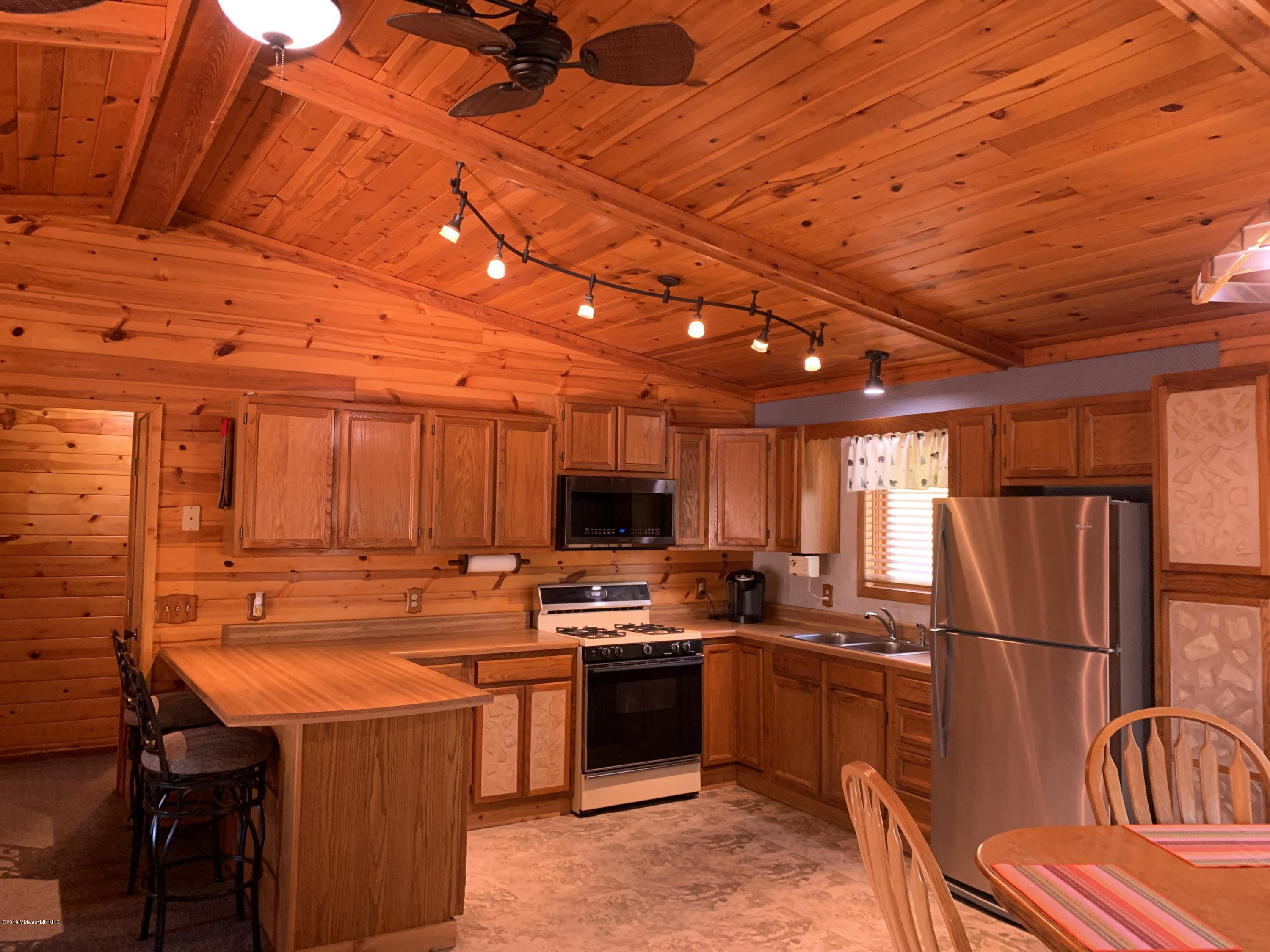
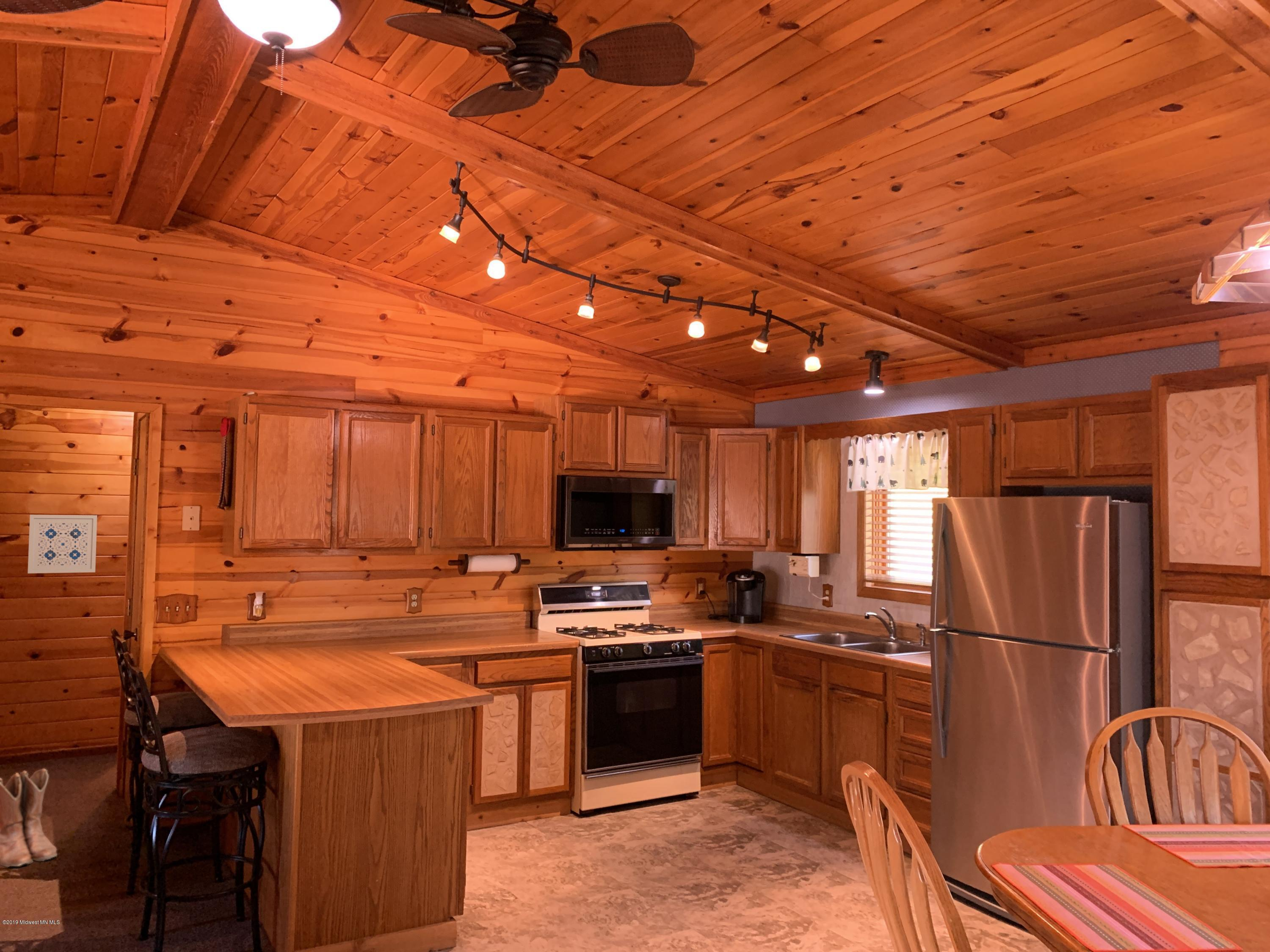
+ boots (27, 814)
+ wall art (63, 544)
